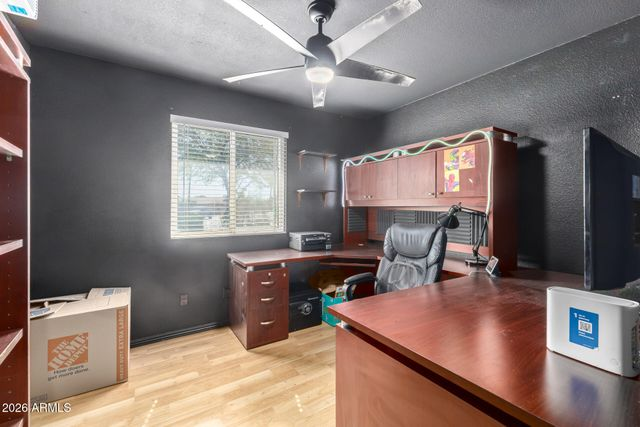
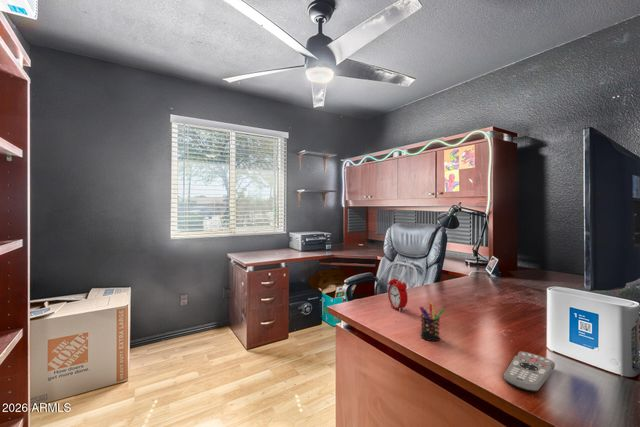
+ remote control (528, 370)
+ alarm clock (397, 291)
+ pen holder (432, 319)
